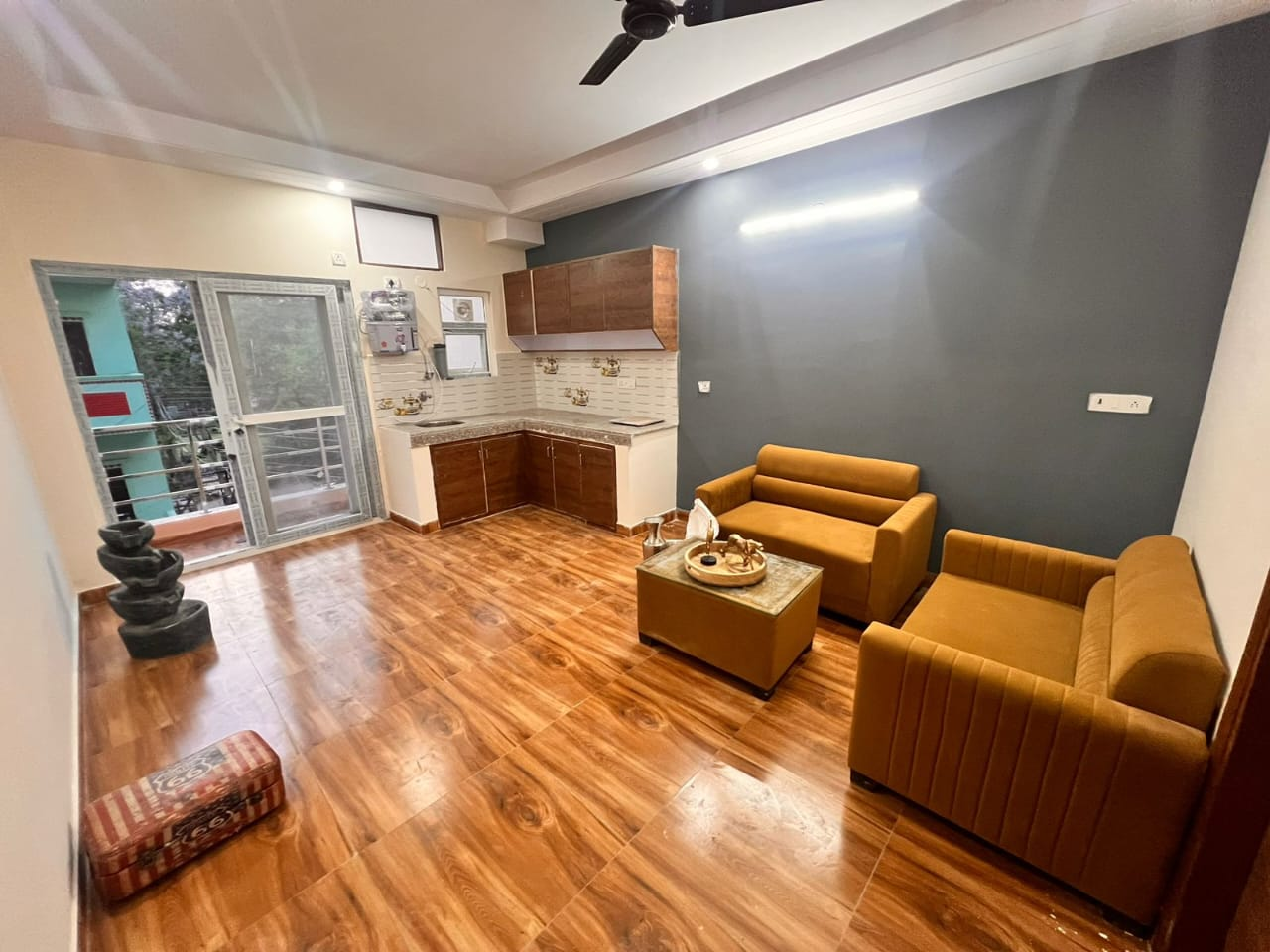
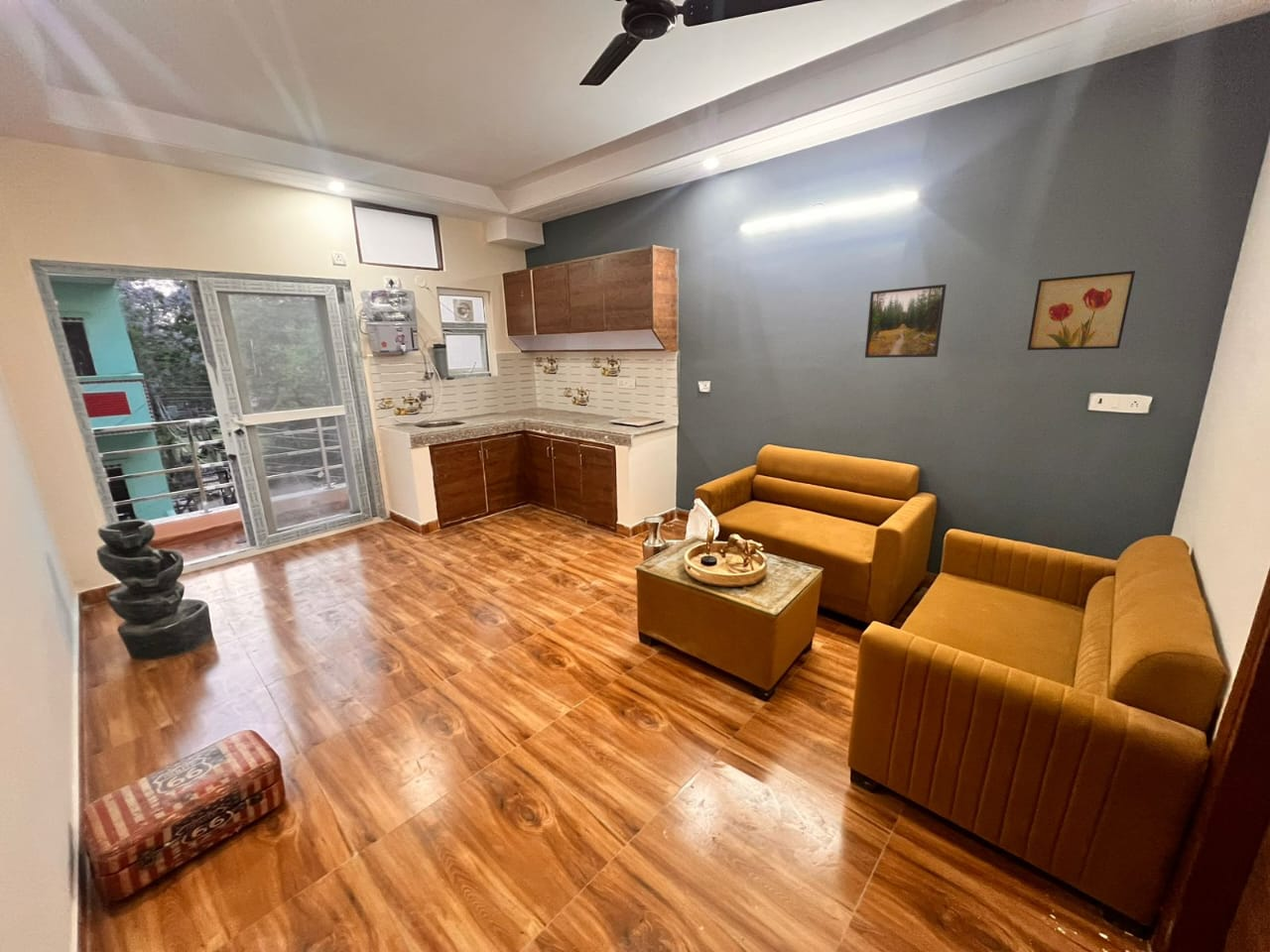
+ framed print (903, 323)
+ wall art (1078, 312)
